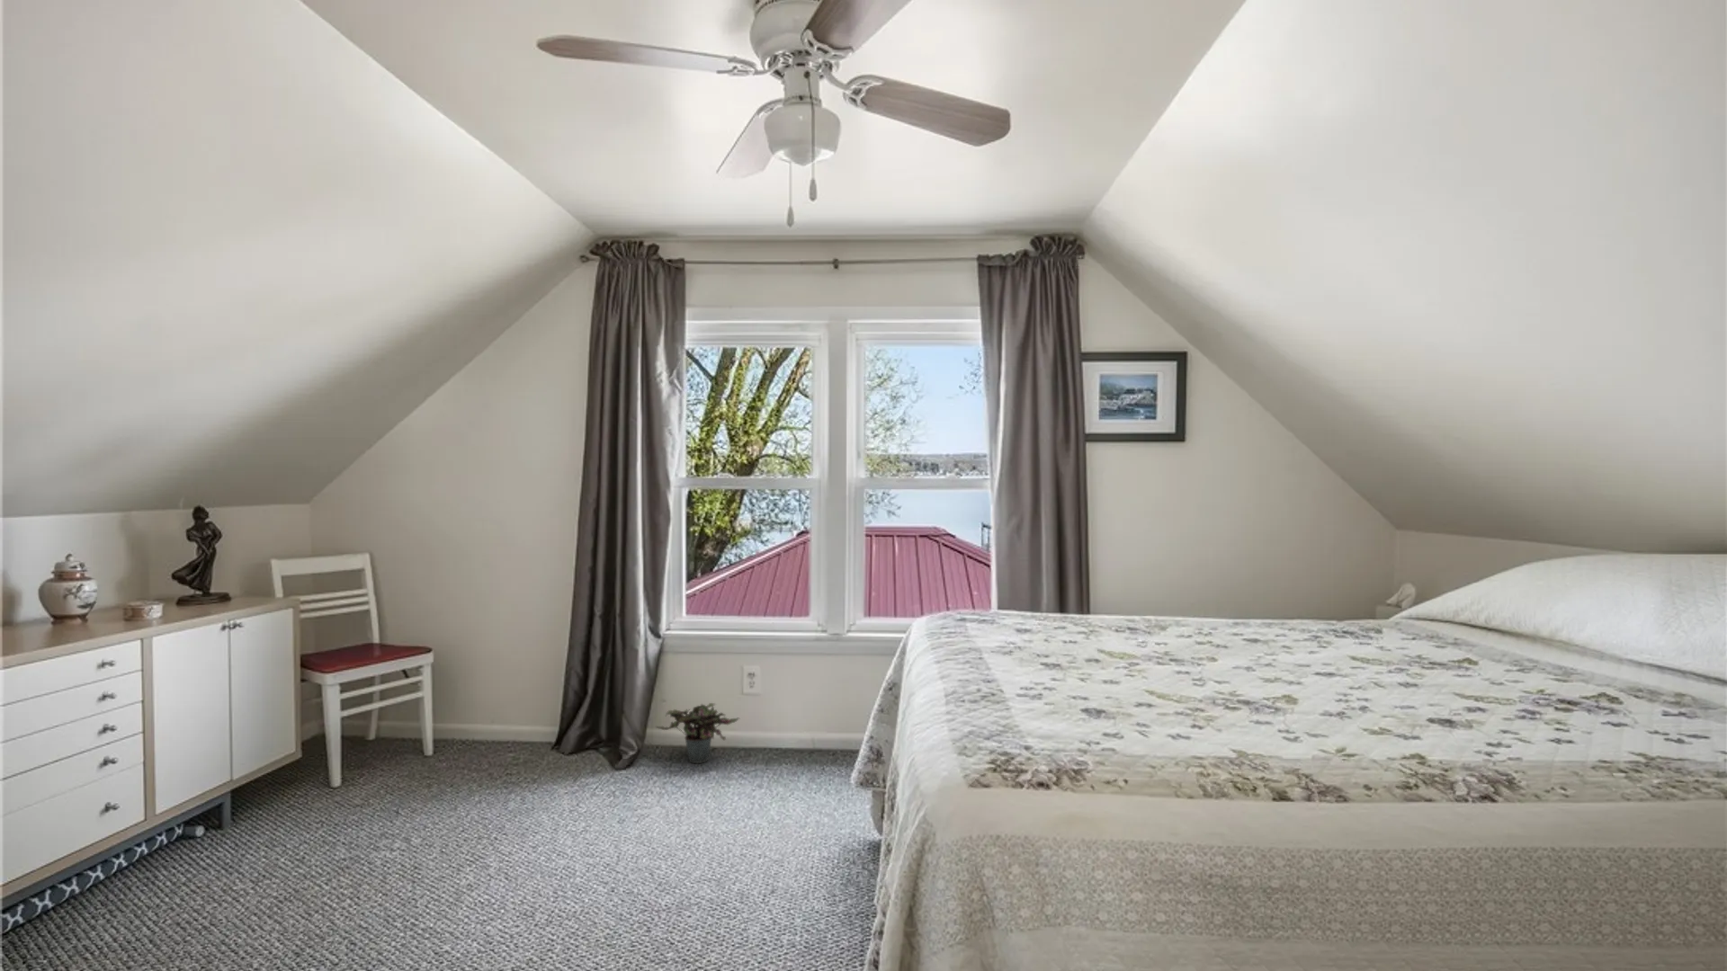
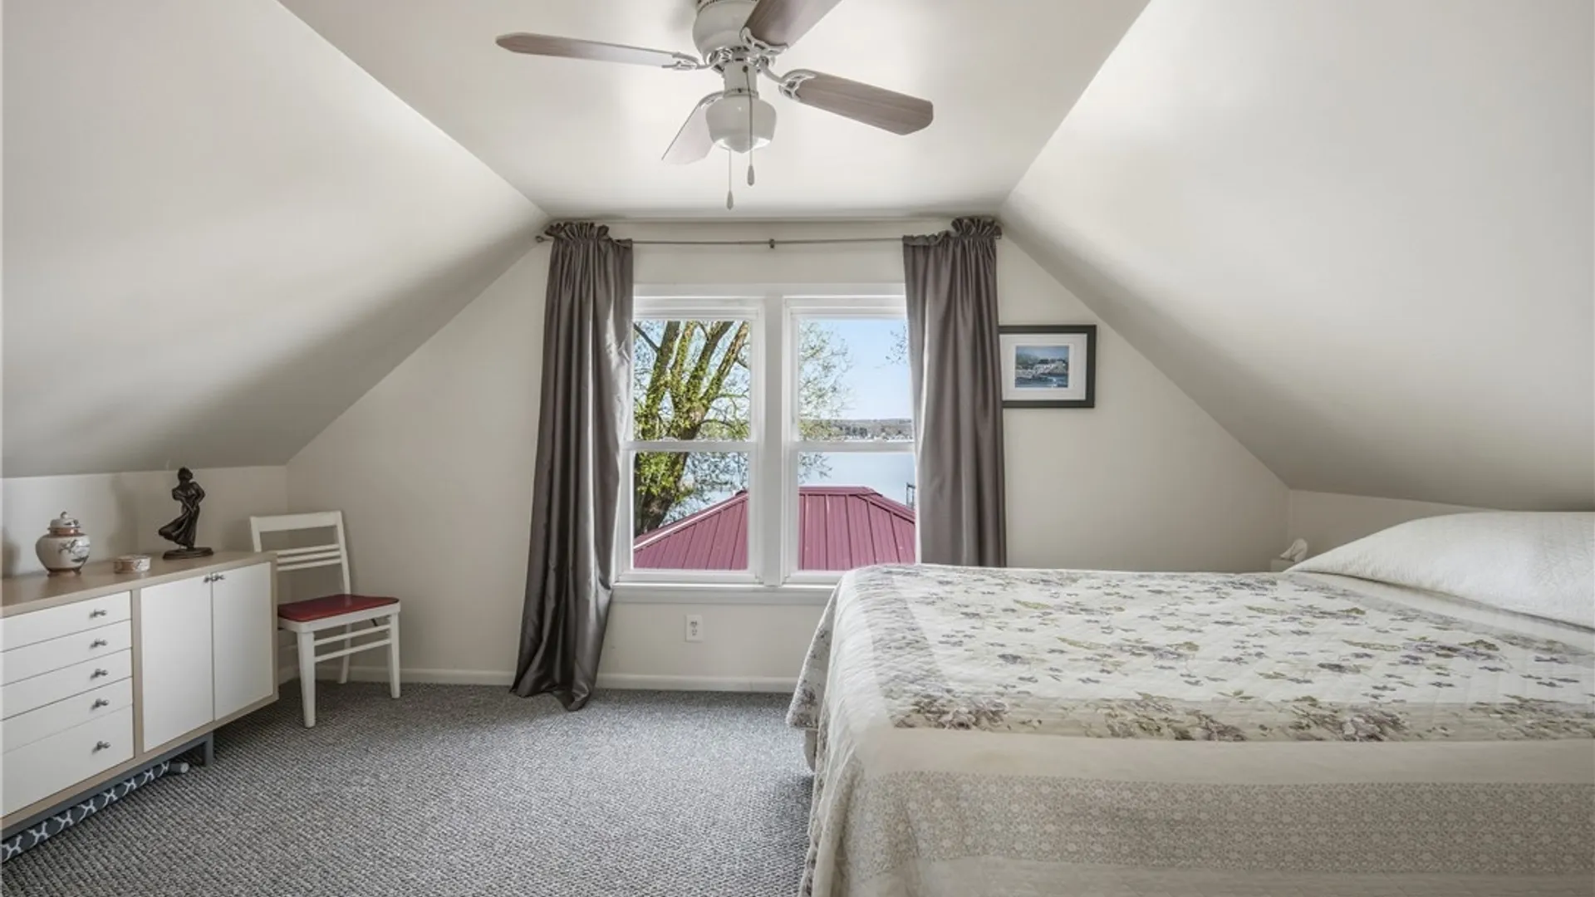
- potted plant (697, 733)
